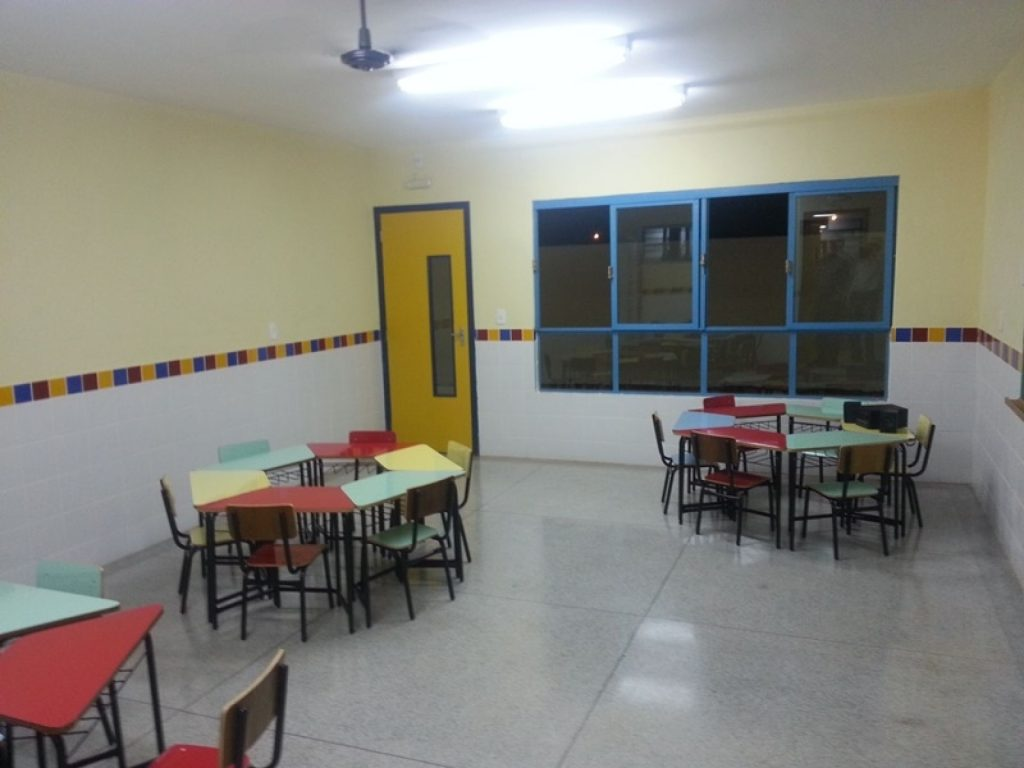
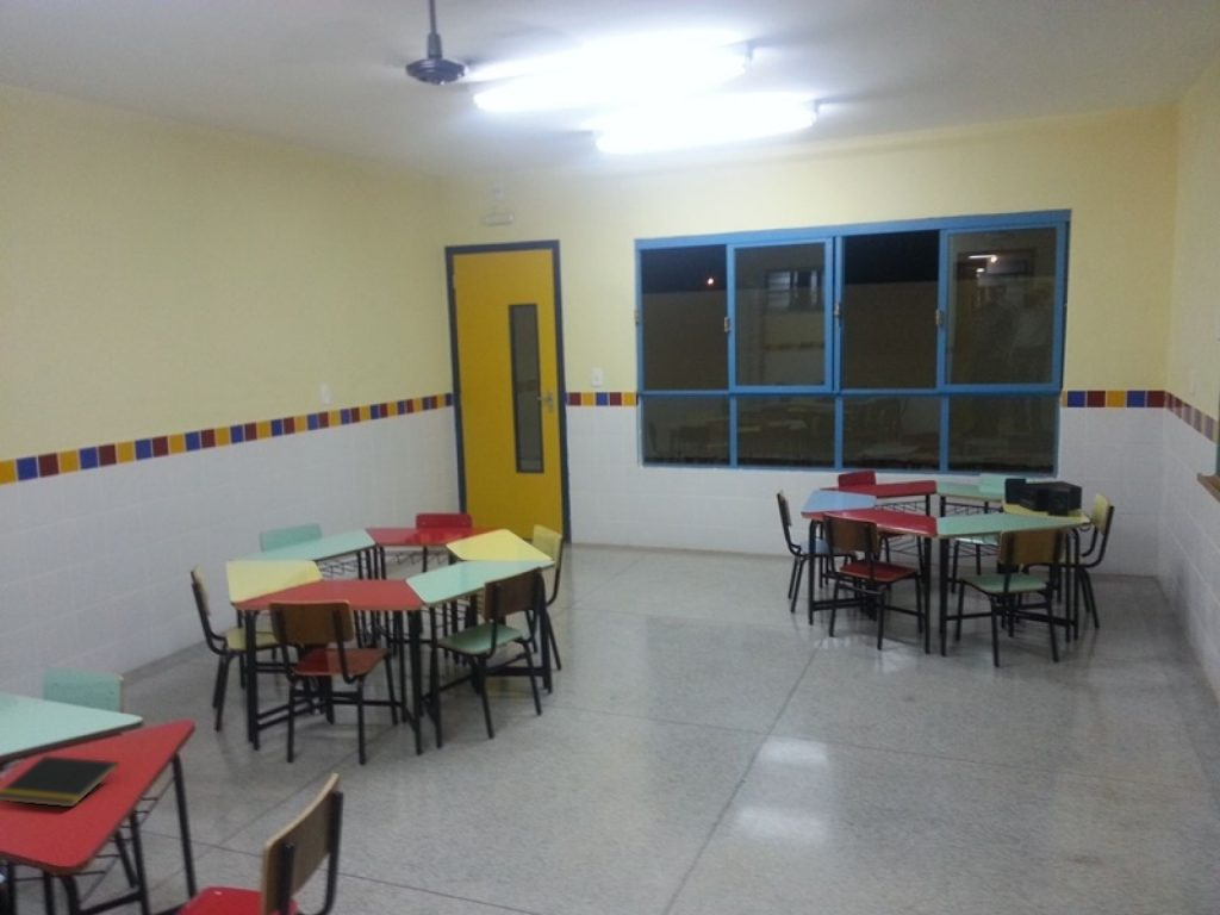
+ notepad (57, 779)
